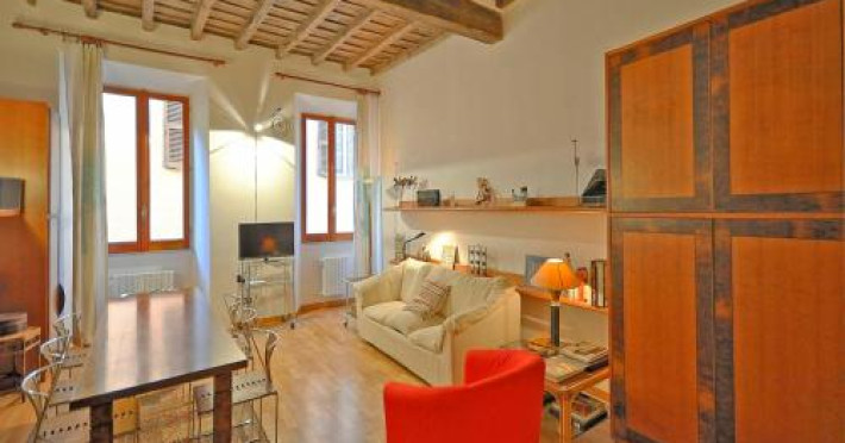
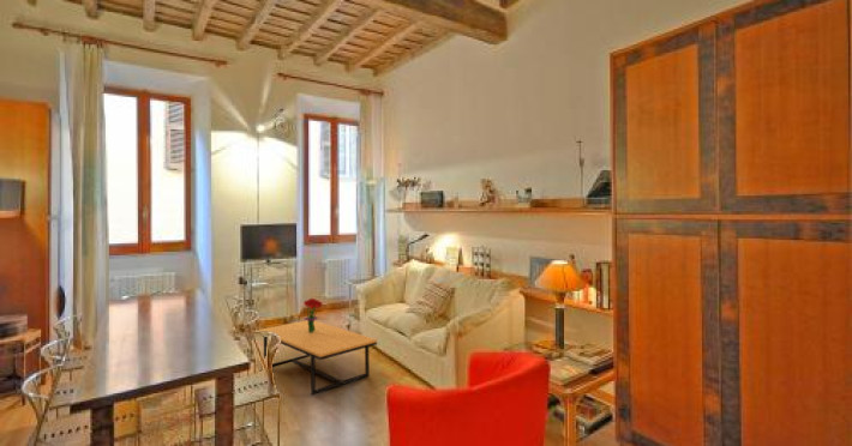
+ bouquet (312, 315)
+ coffee table (314, 352)
